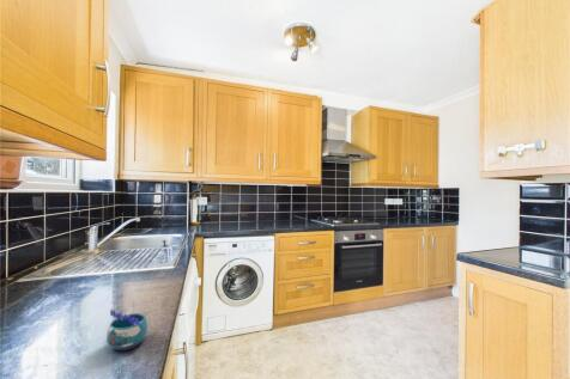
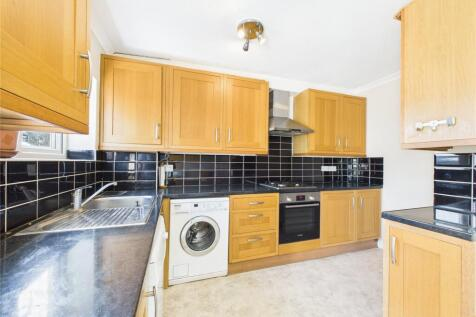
- mug (127, 326)
